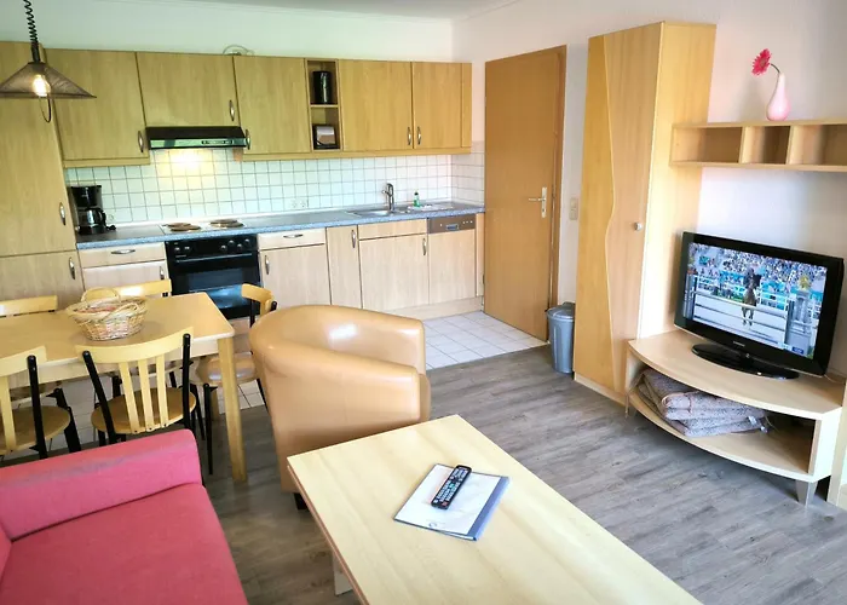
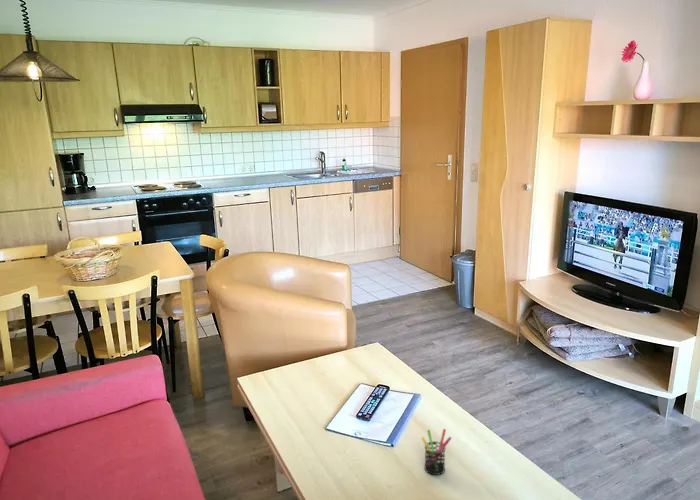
+ pen holder (434, 448)
